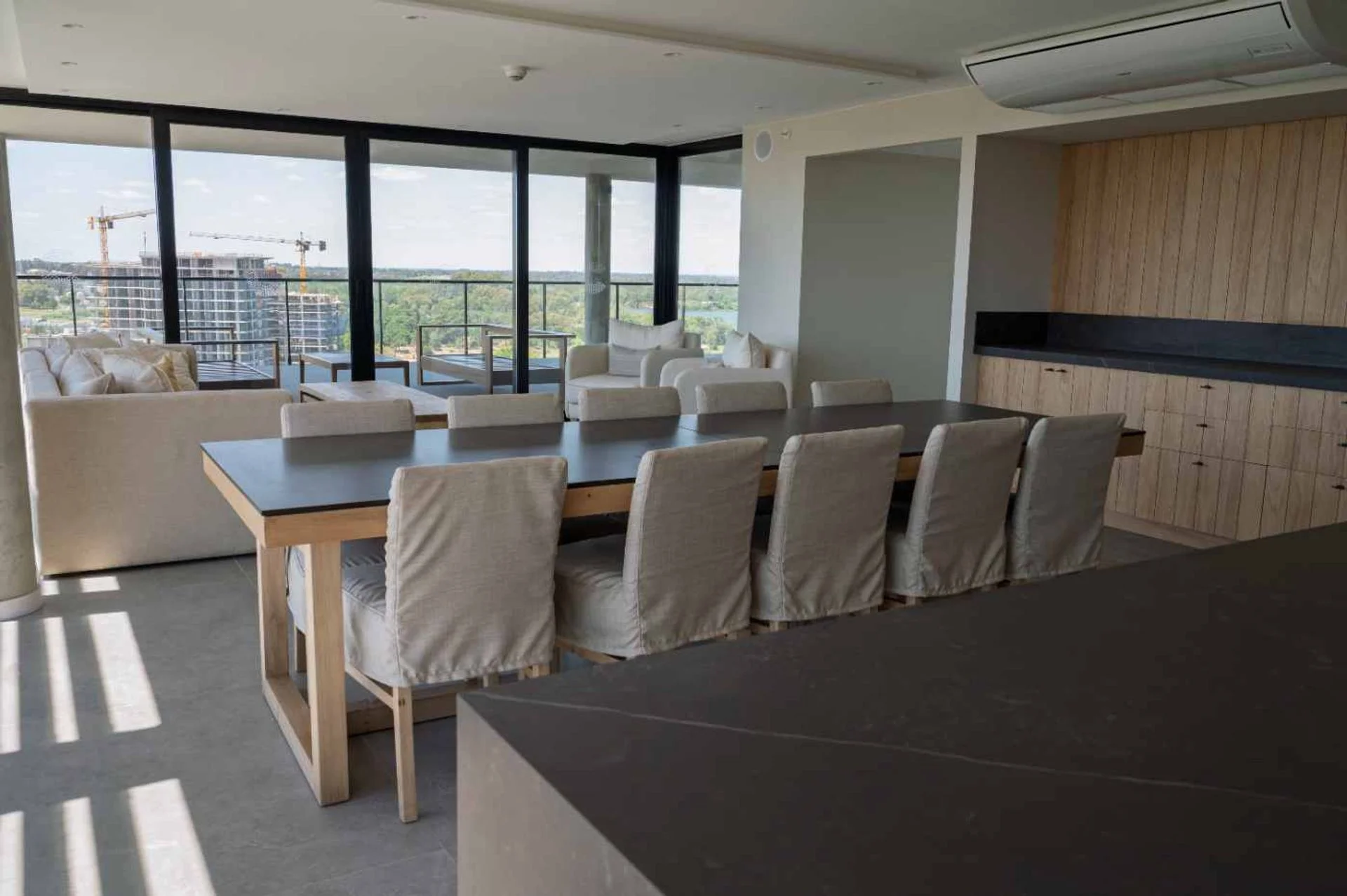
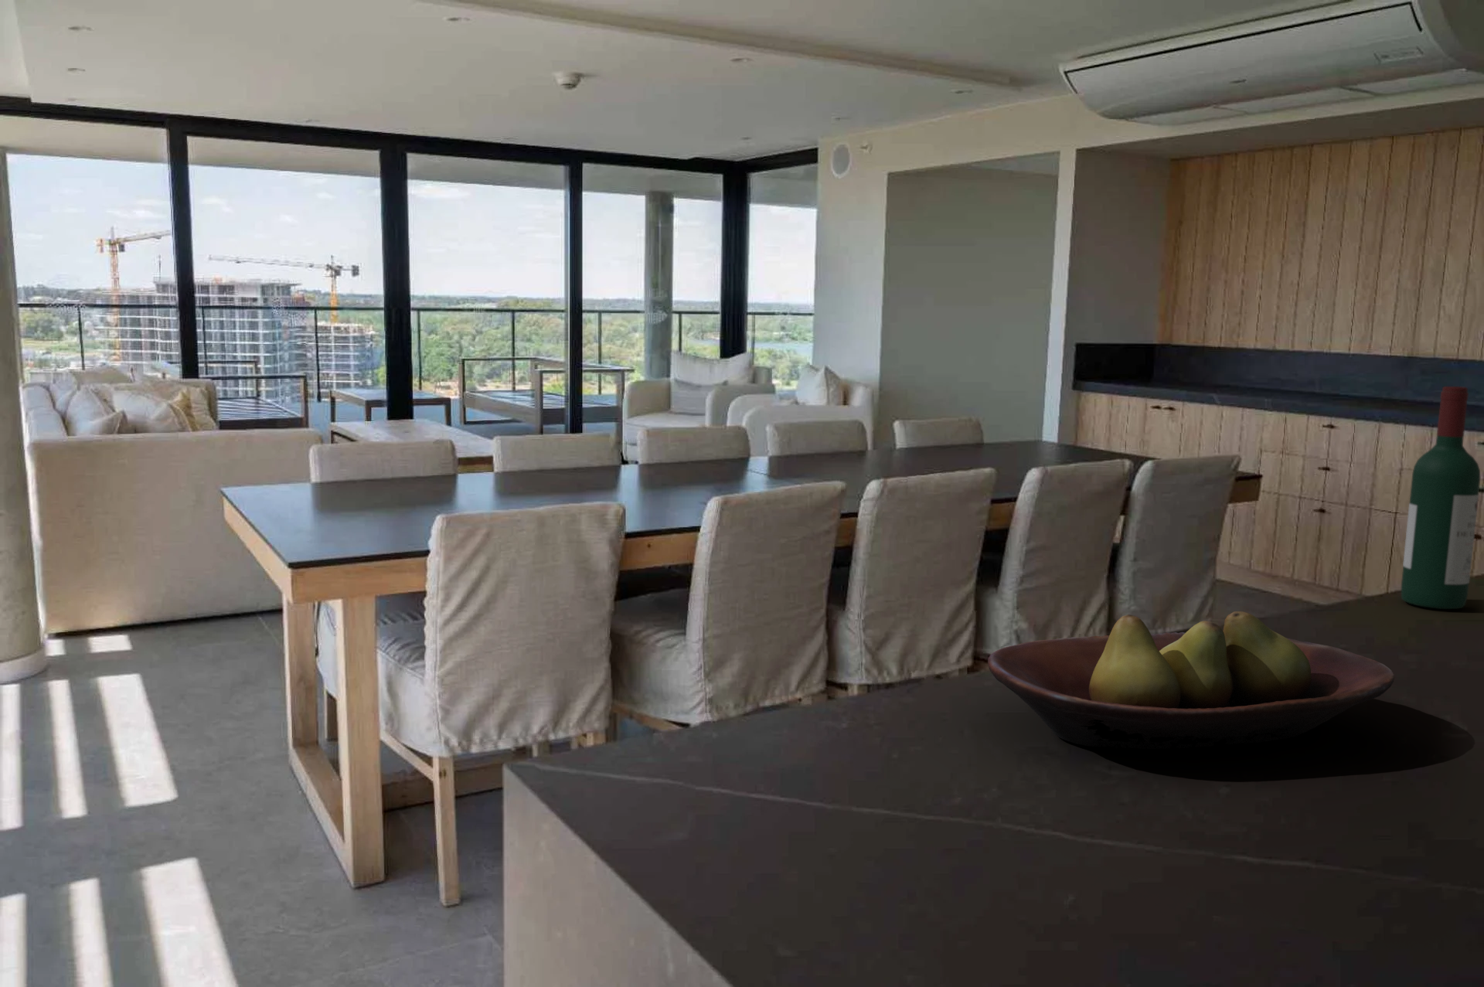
+ wine bottle (1444, 496)
+ fruit bowl (1187, 671)
